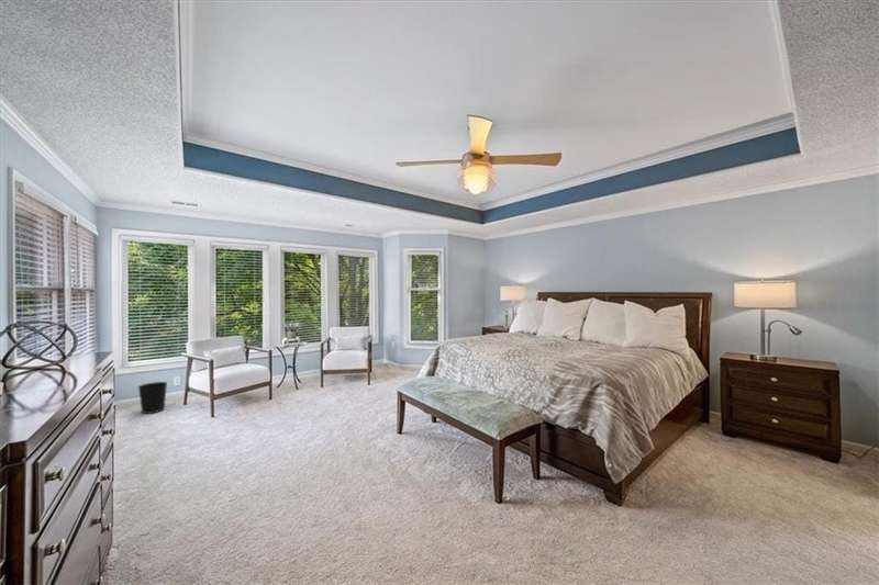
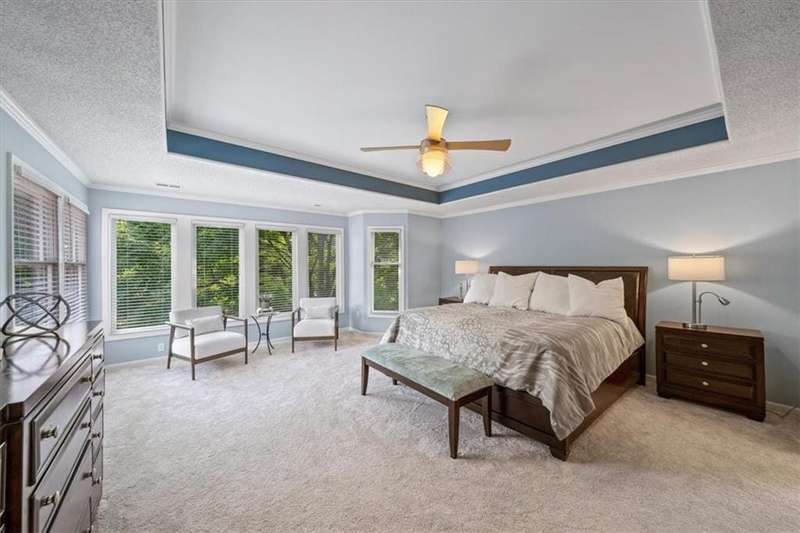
- wastebasket (153, 397)
